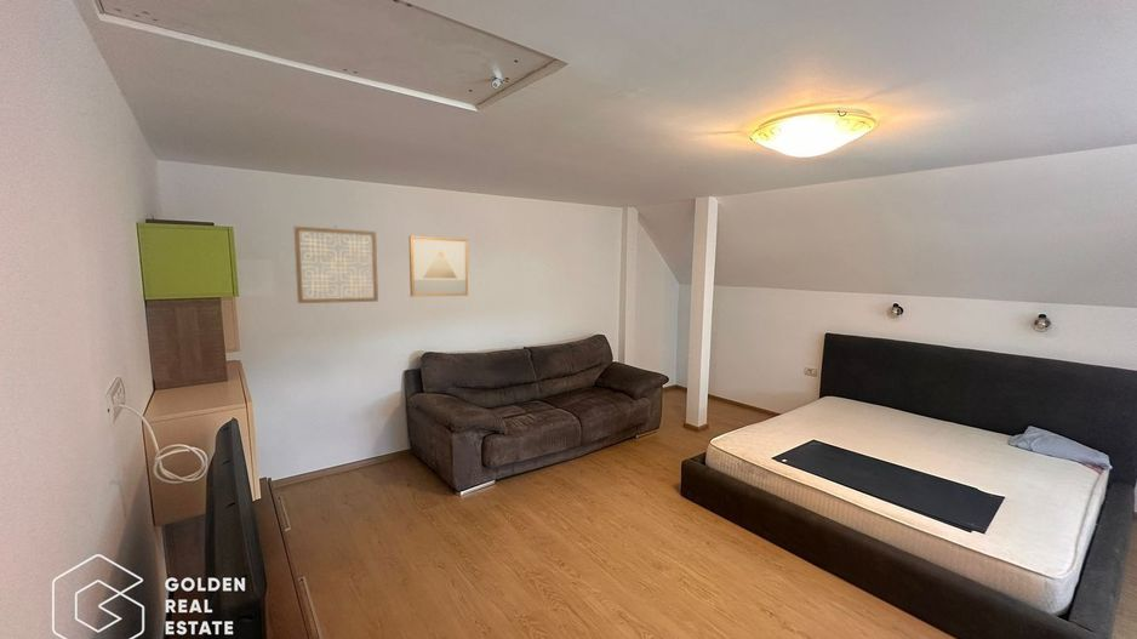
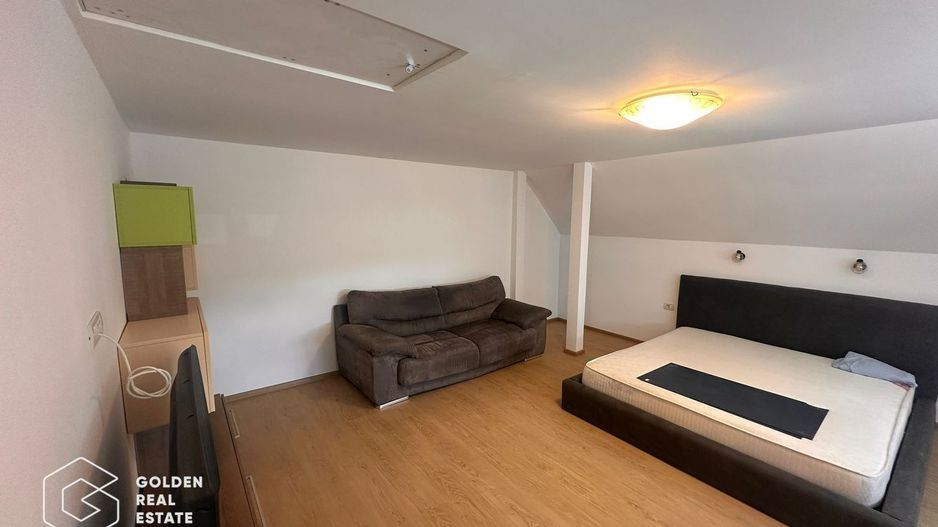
- wall art (338, 263)
- wall art (439, 267)
